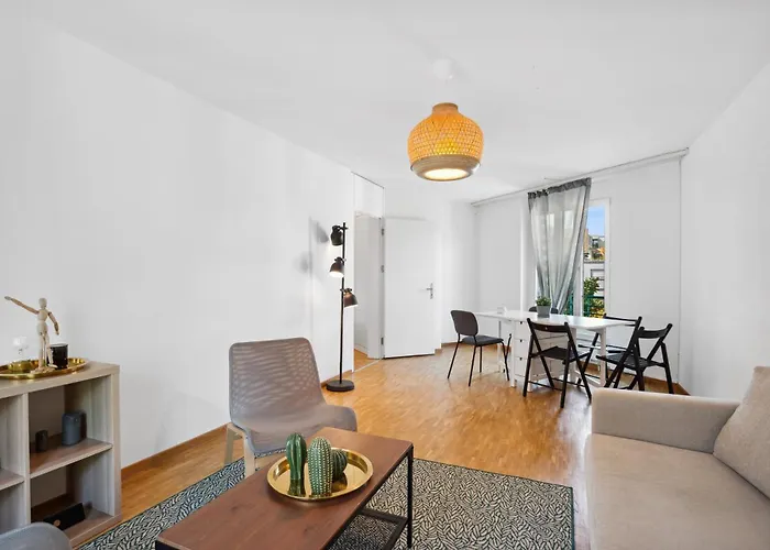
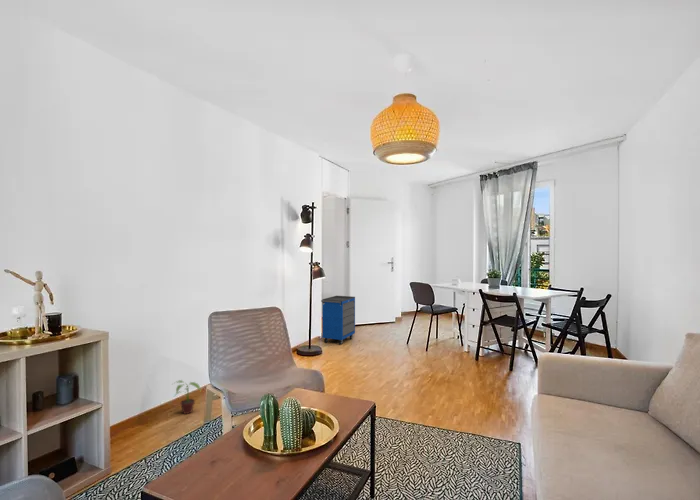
+ potted plant (186, 396)
+ cabinet (338, 319)
